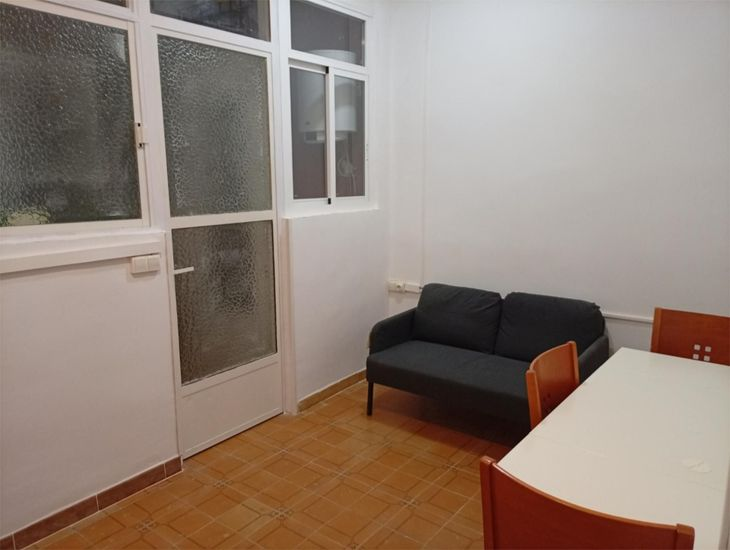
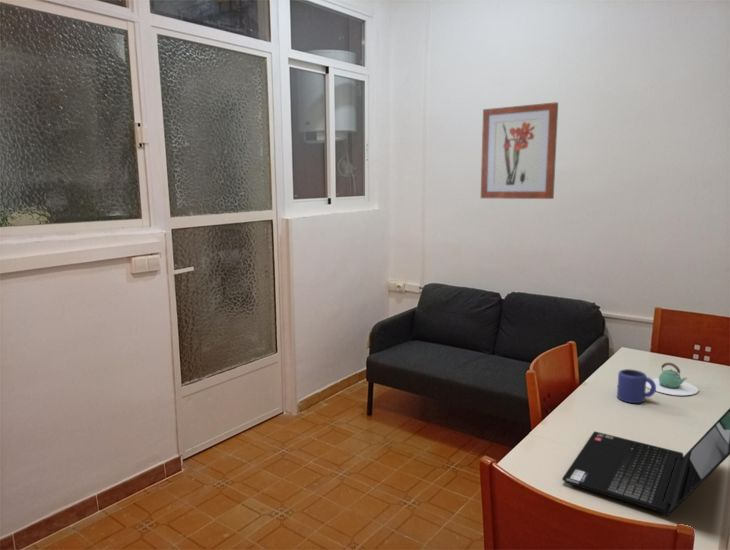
+ mug (636, 386)
+ teapot (670, 374)
+ wall art (517, 153)
+ laptop computer (651, 445)
